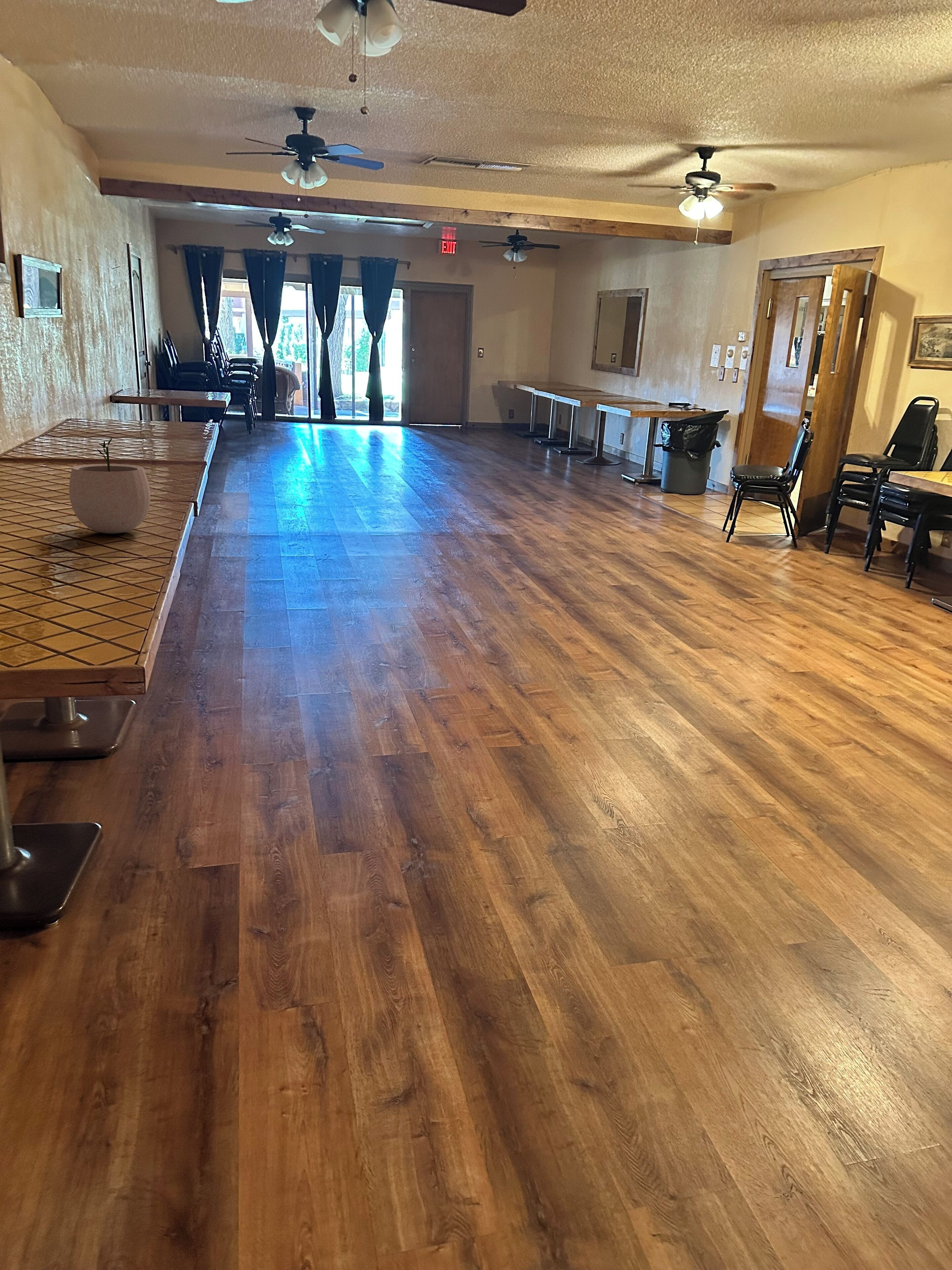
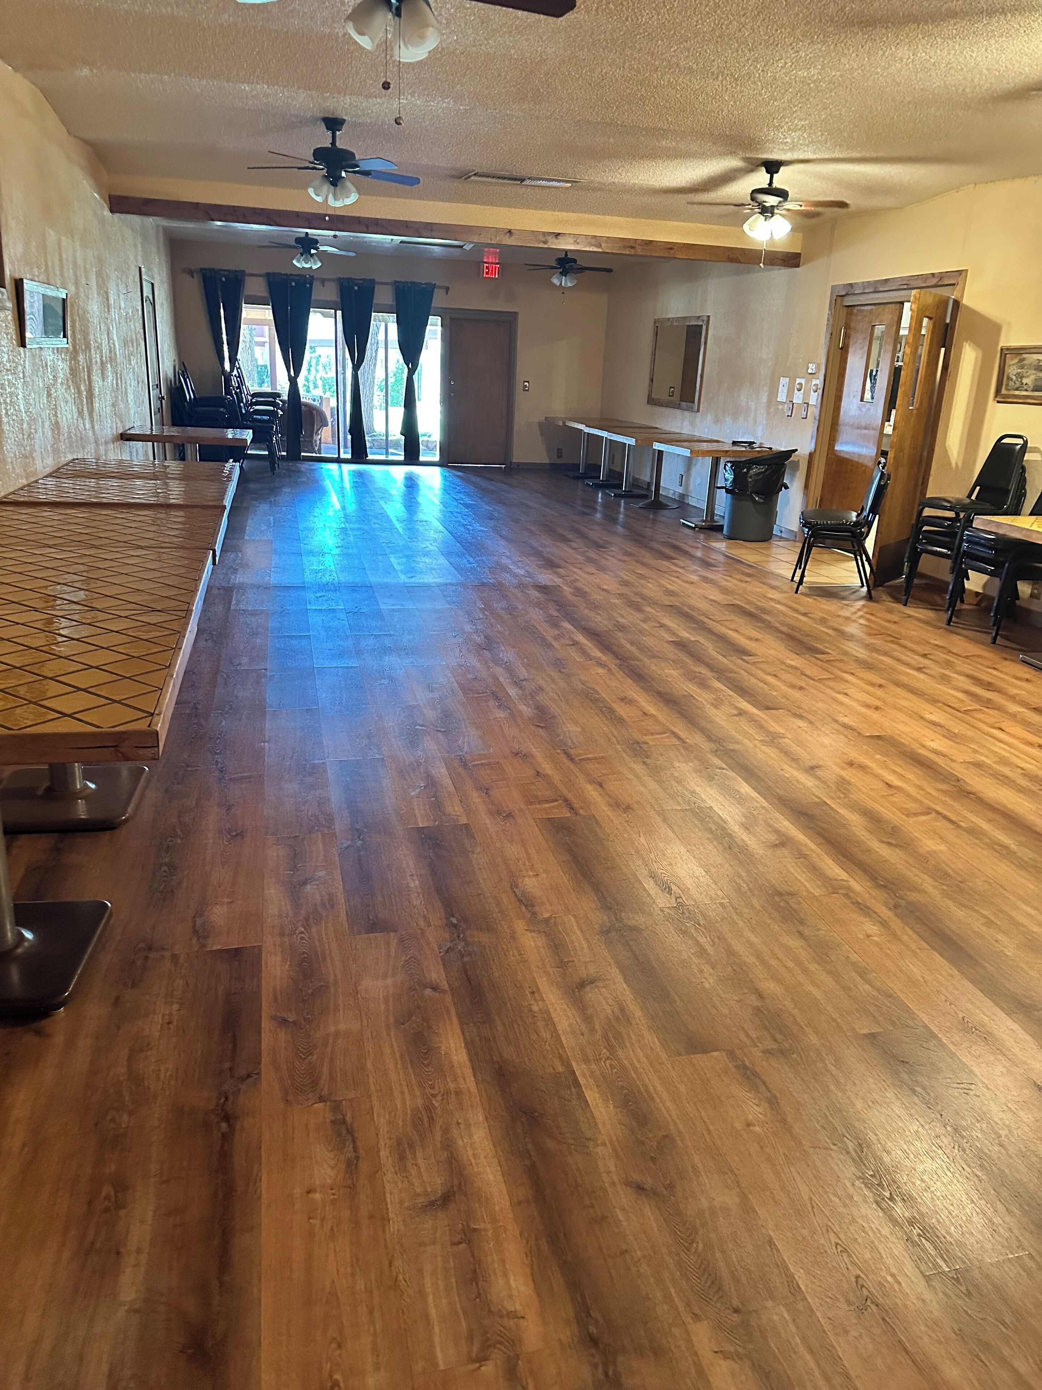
- plant pot (109, 486)
